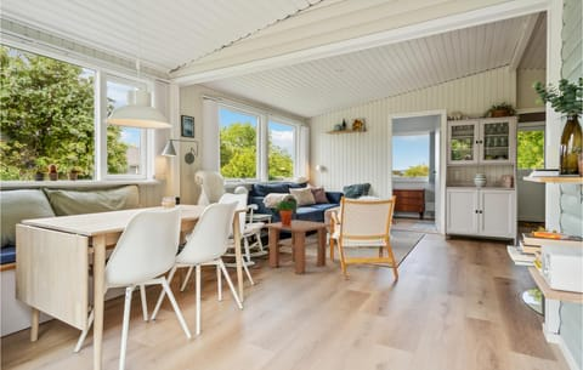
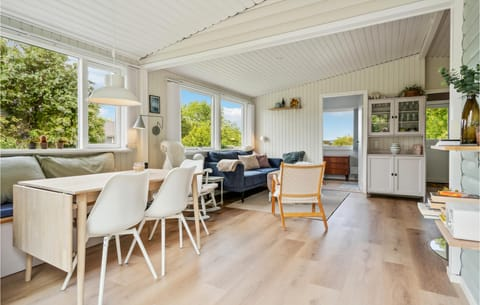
- potted plant (285, 211)
- coffee table (298, 245)
